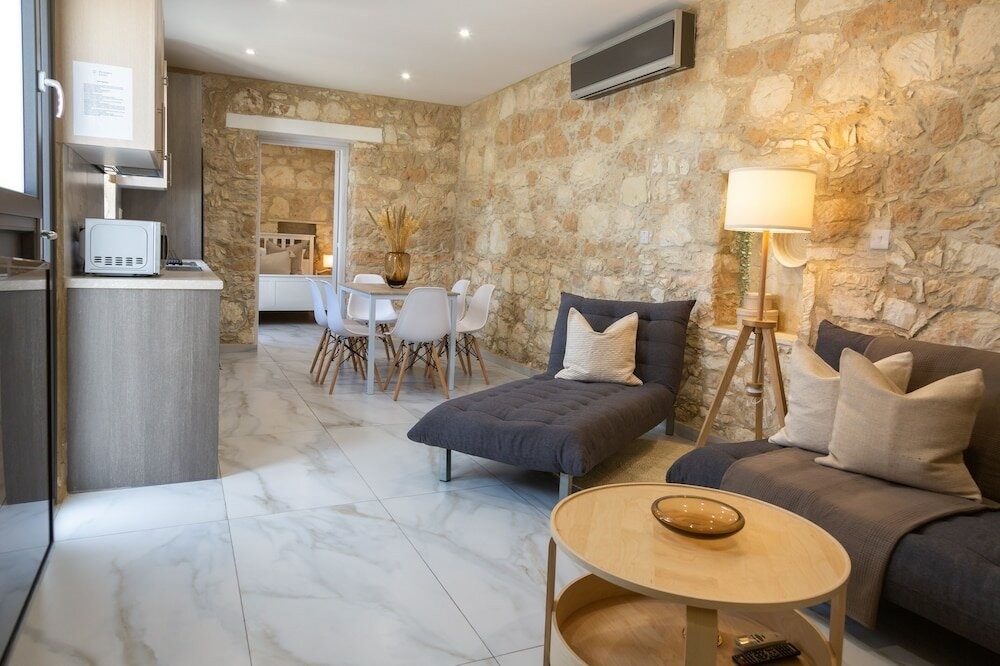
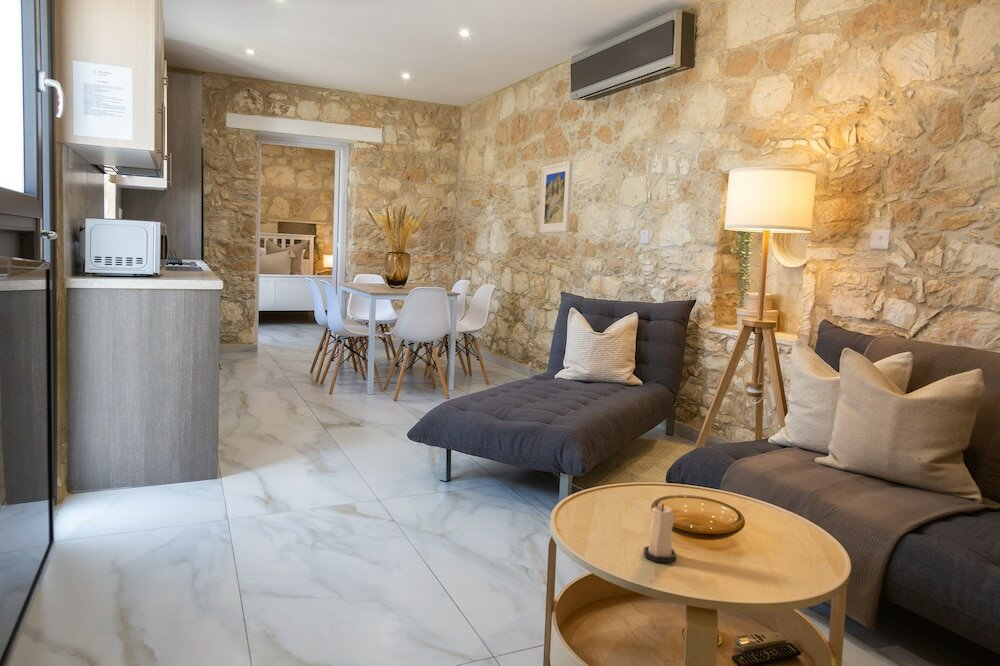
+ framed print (555, 198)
+ candle (661, 529)
